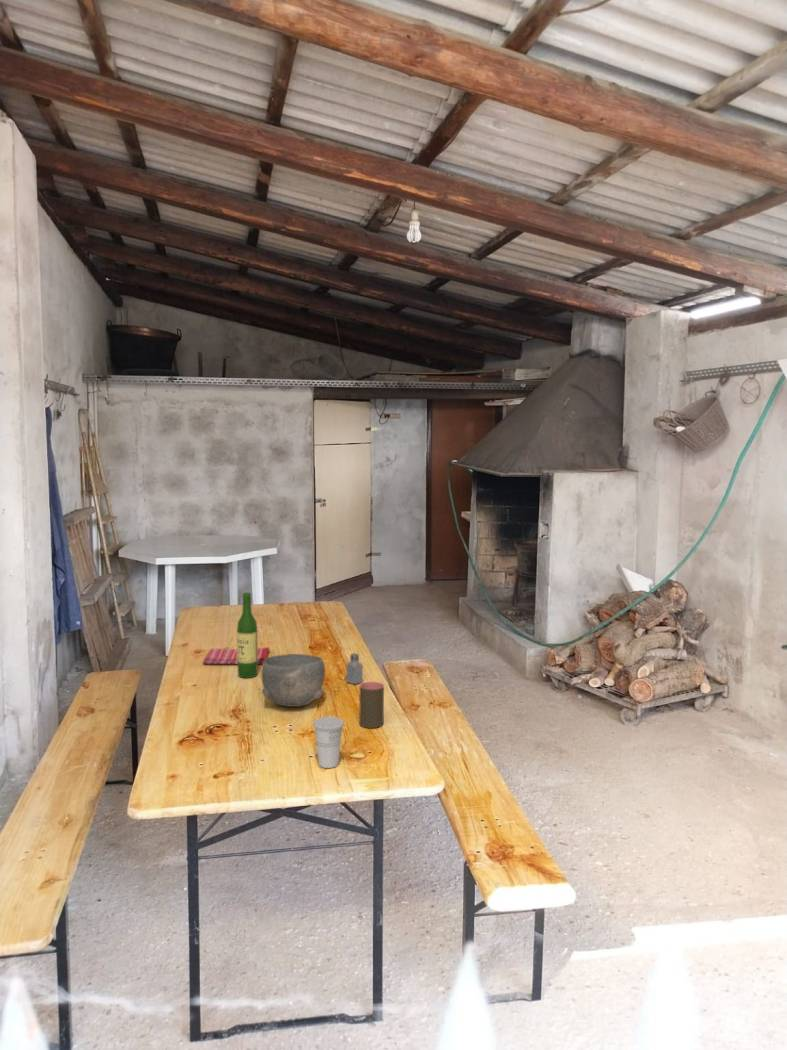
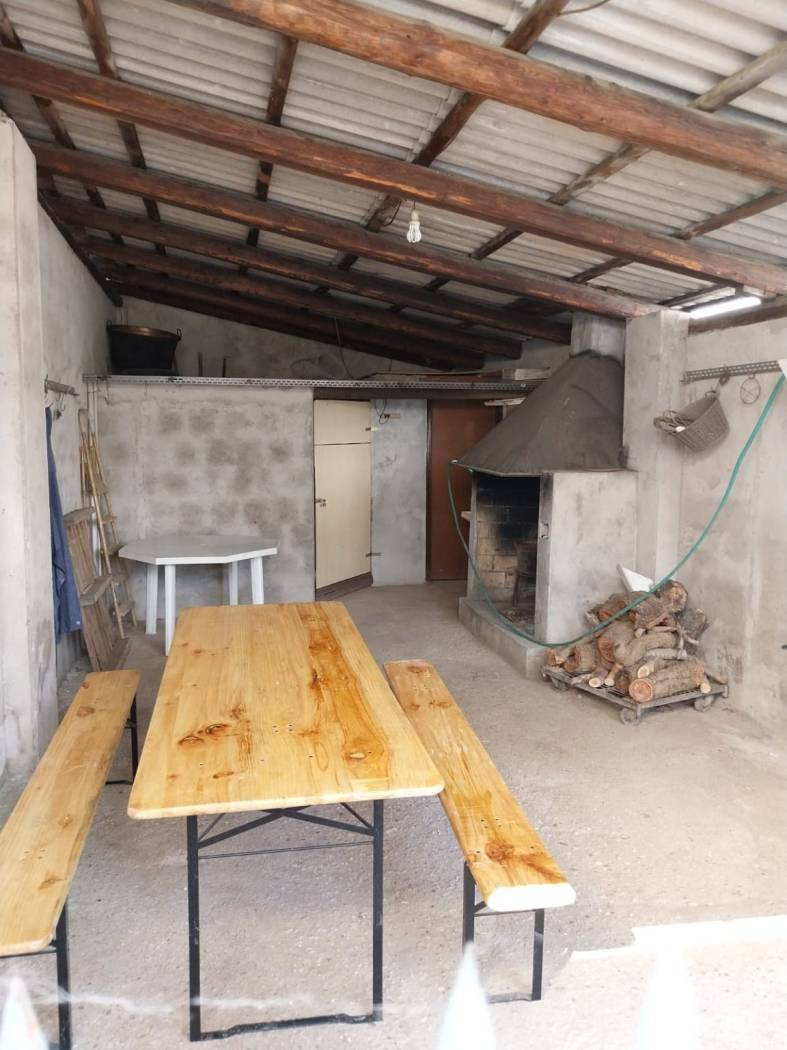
- cup (328, 742)
- bowl (294, 680)
- dish towel (236, 654)
- saltshaker (354, 668)
- wine bottle (247, 634)
- cup (371, 704)
